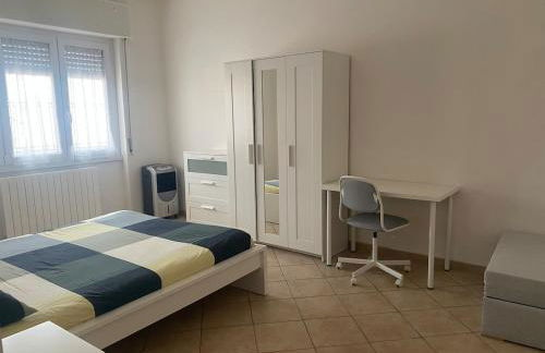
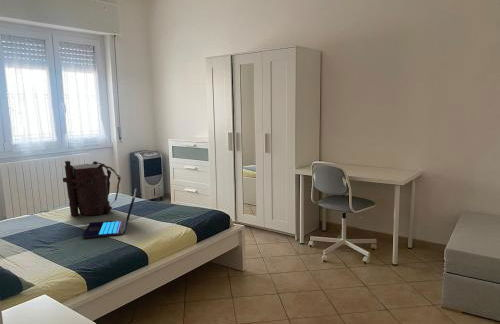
+ laptop (111, 221)
+ backpack (90, 185)
